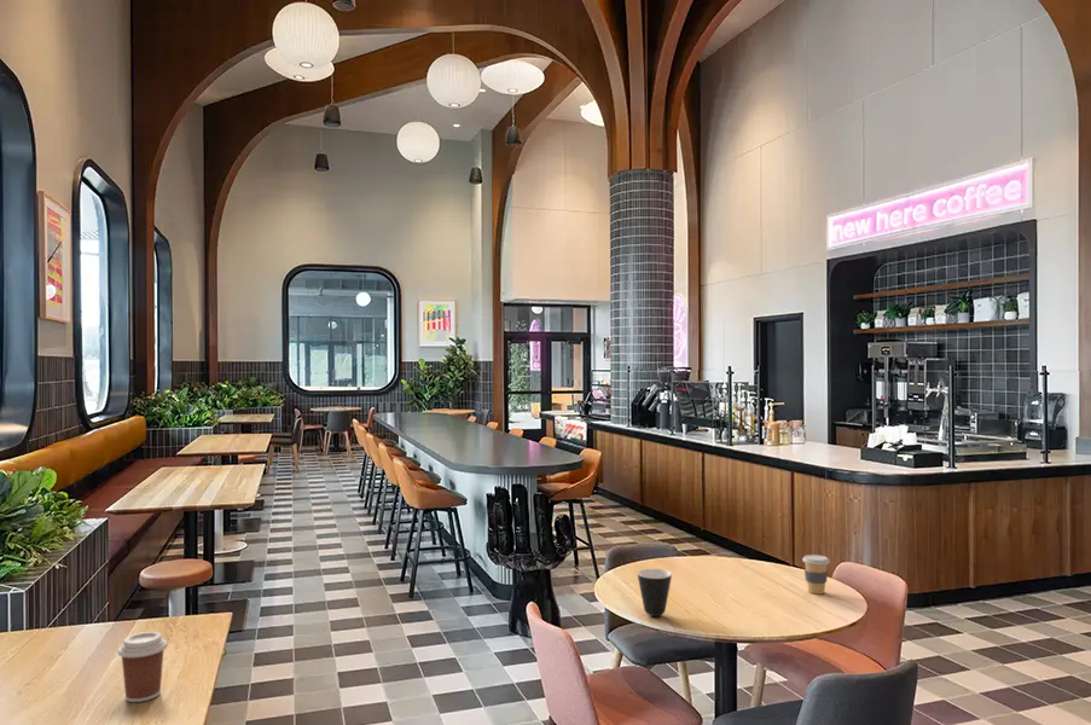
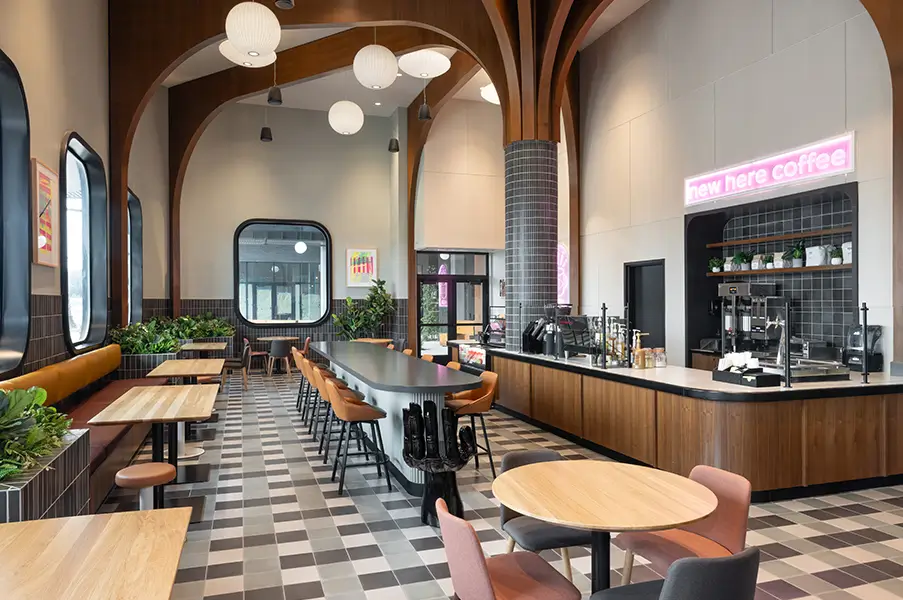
- coffee cup (816, 574)
- mug (656, 592)
- coffee cup (143, 666)
